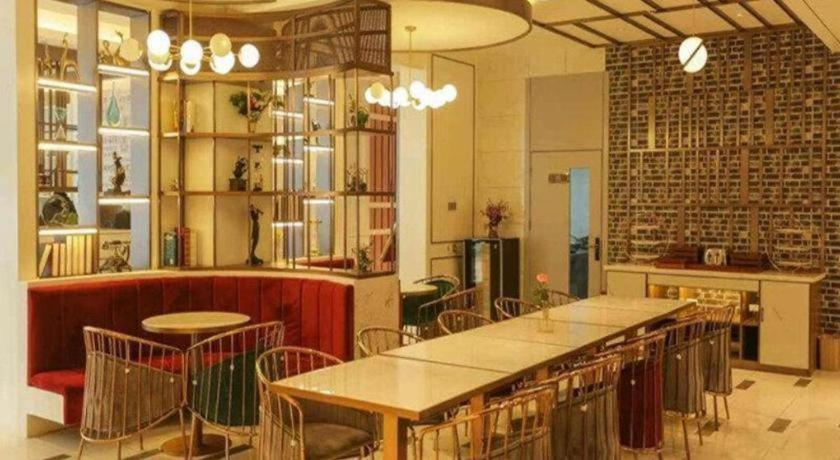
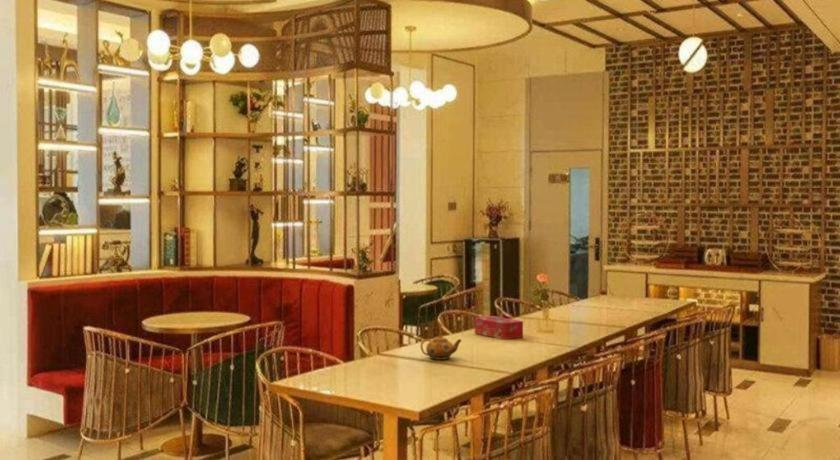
+ tissue box (498, 327)
+ teapot (440, 345)
